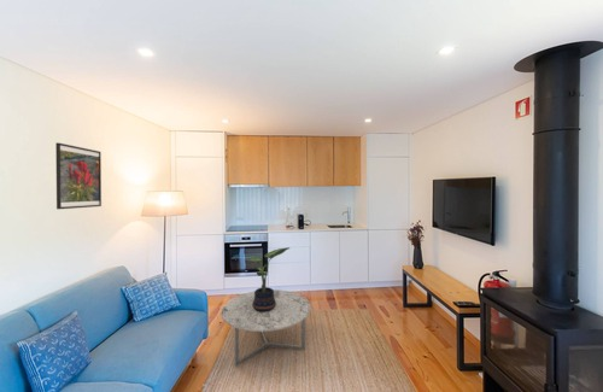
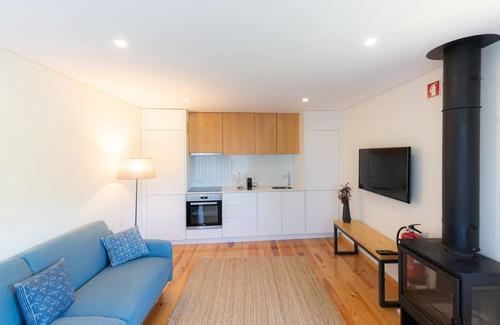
- potted plant (264, 280)
- coffee table (267, 326)
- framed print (81, 177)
